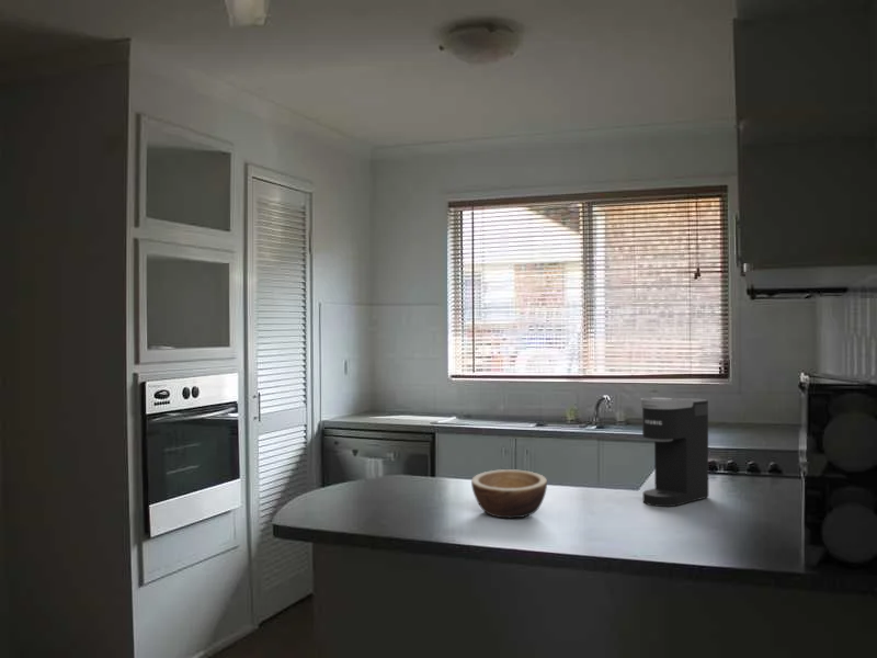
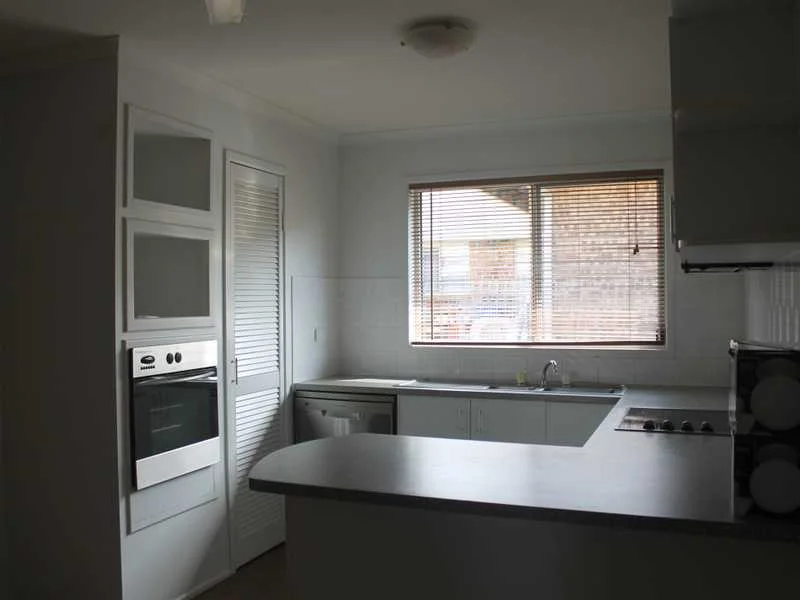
- bowl (509, 494)
- coffee maker (675, 447)
